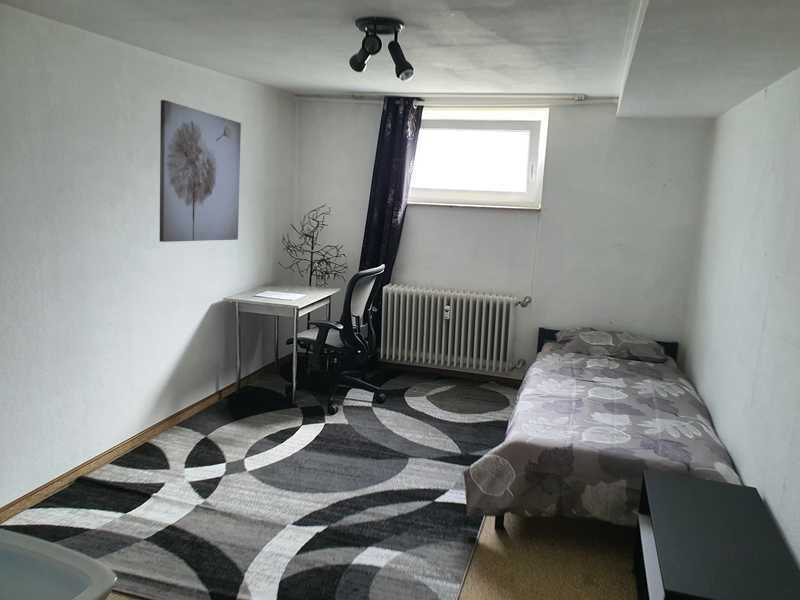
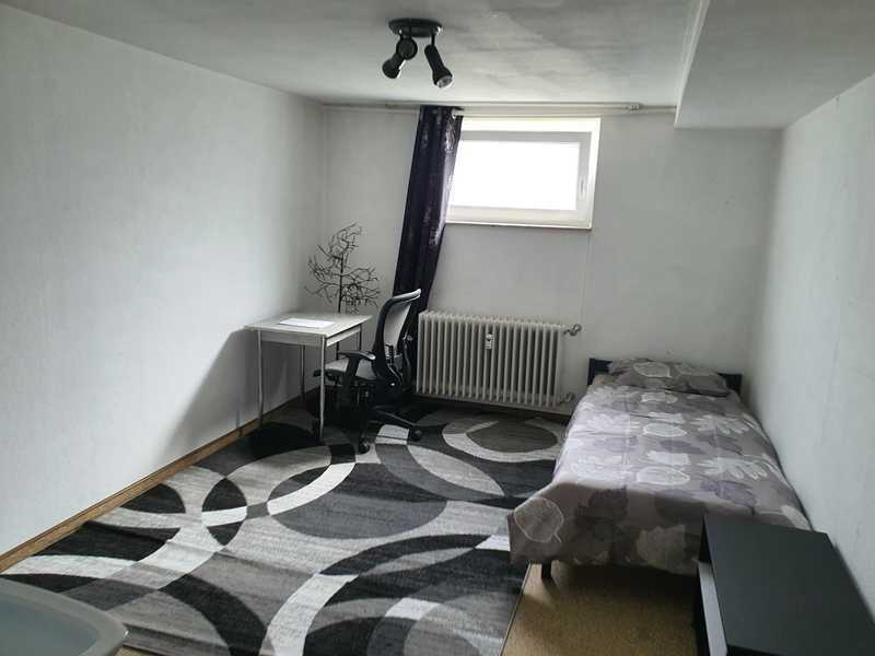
- wall art (203, 177)
